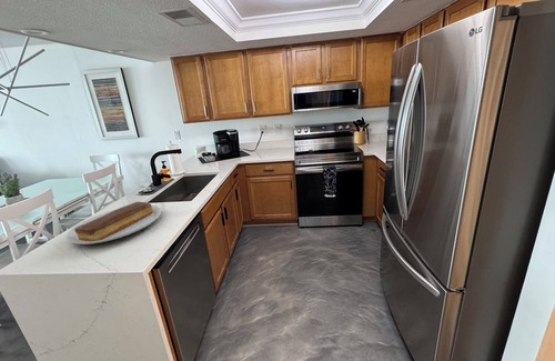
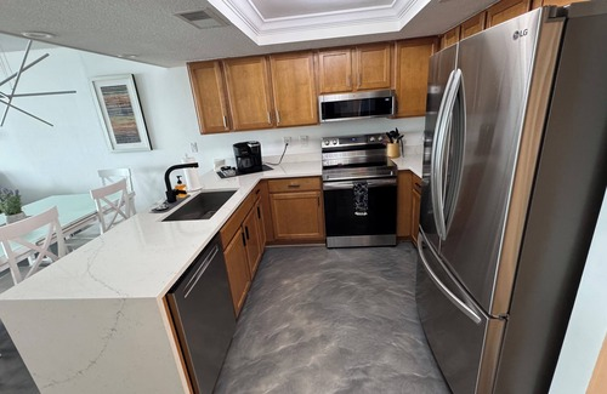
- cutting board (117, 219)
